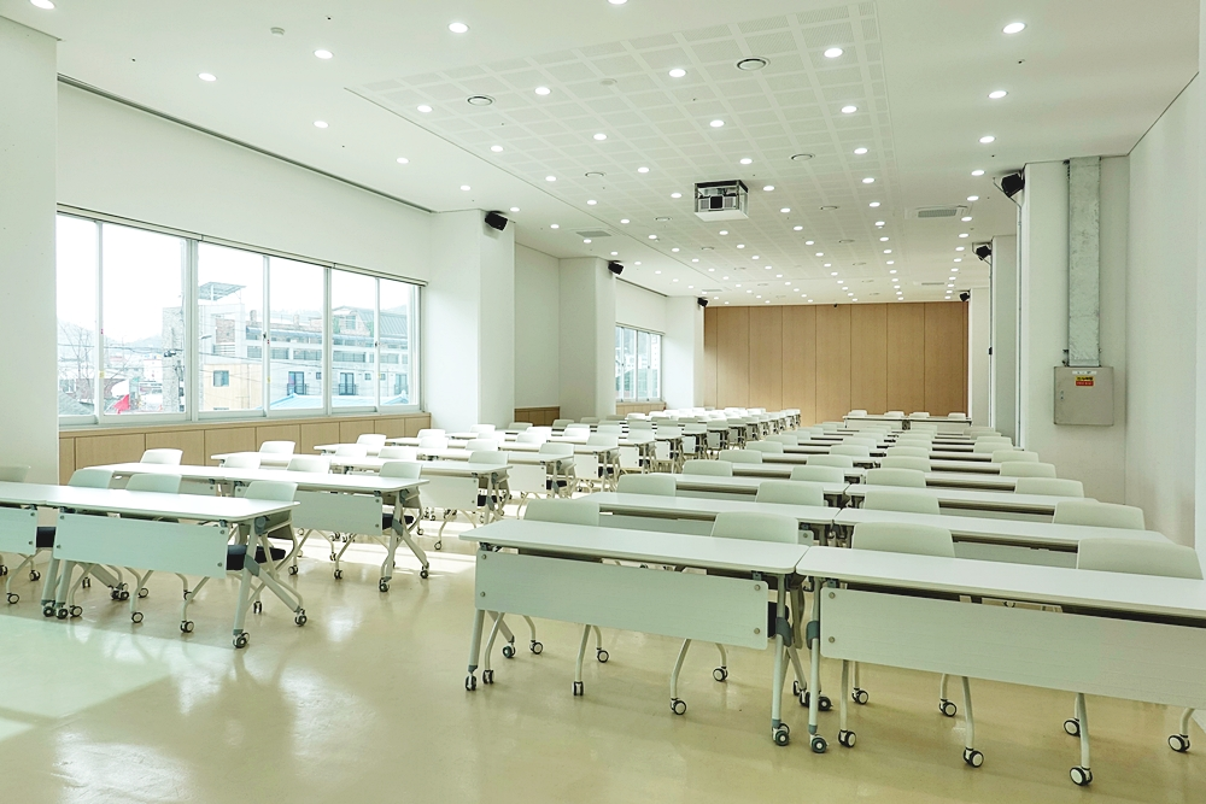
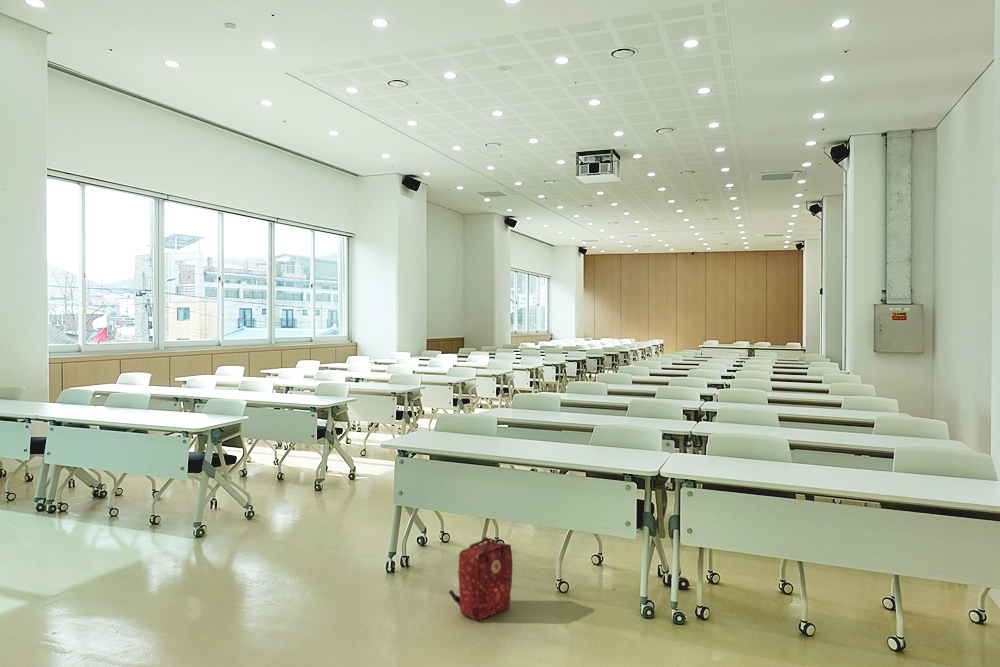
+ backpack (481, 573)
